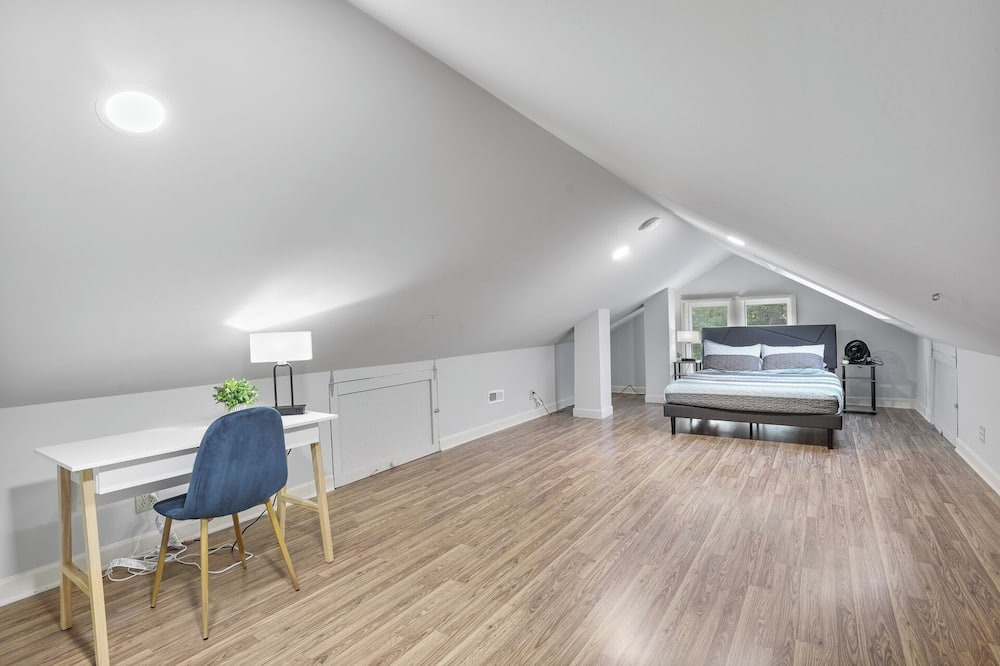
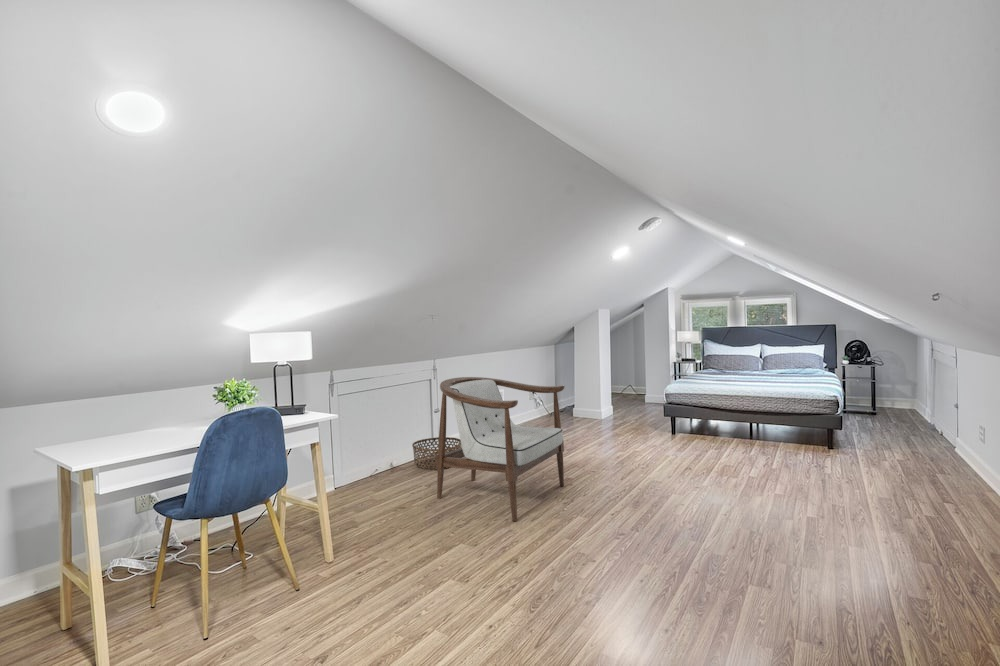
+ basket (437, 452)
+ armchair (497, 437)
